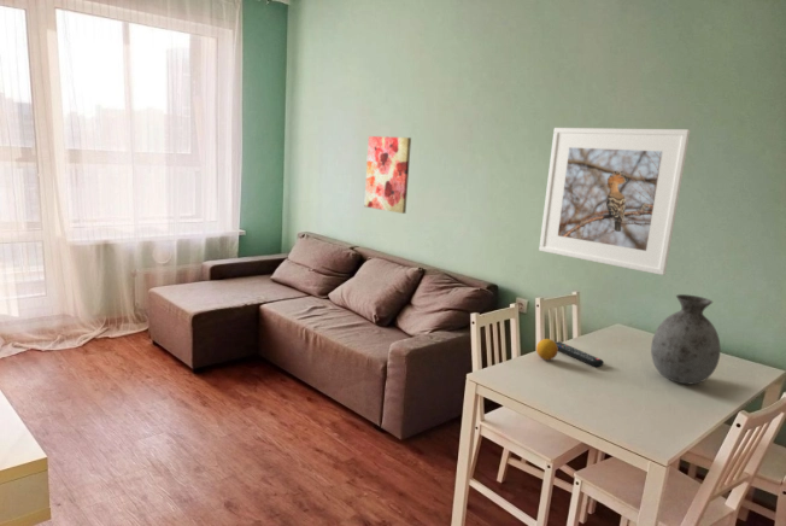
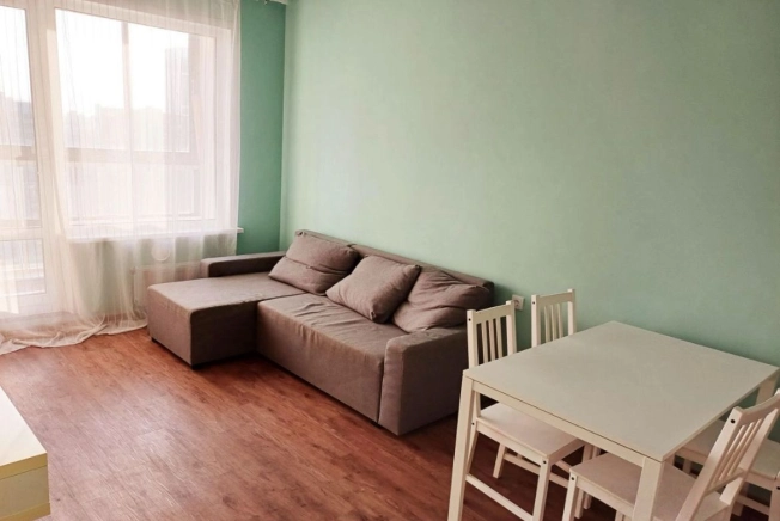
- vase (686, 339)
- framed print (606, 197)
- wall art (386, 174)
- fruit (546, 349)
- remote control (574, 353)
